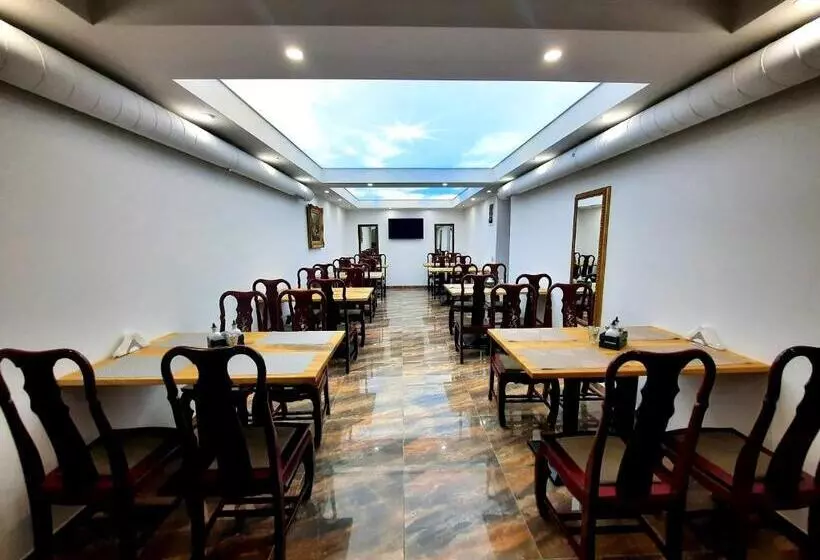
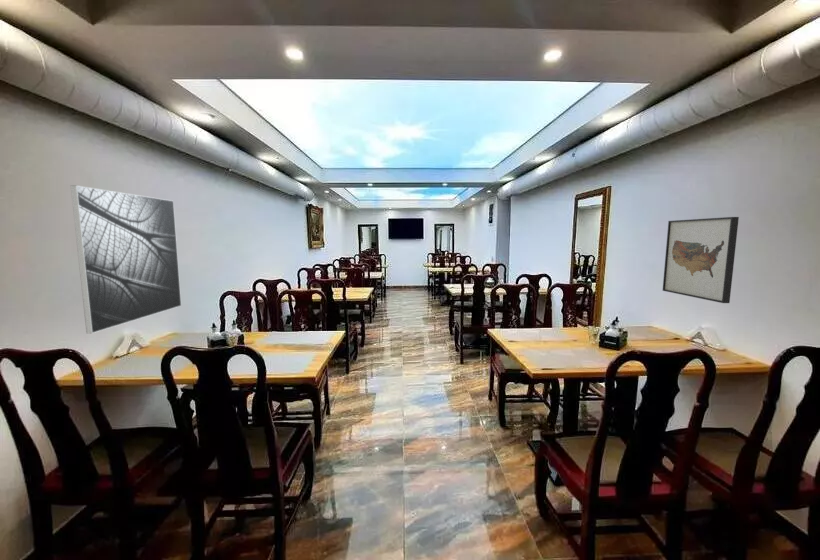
+ wall art (696, 258)
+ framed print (136, 257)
